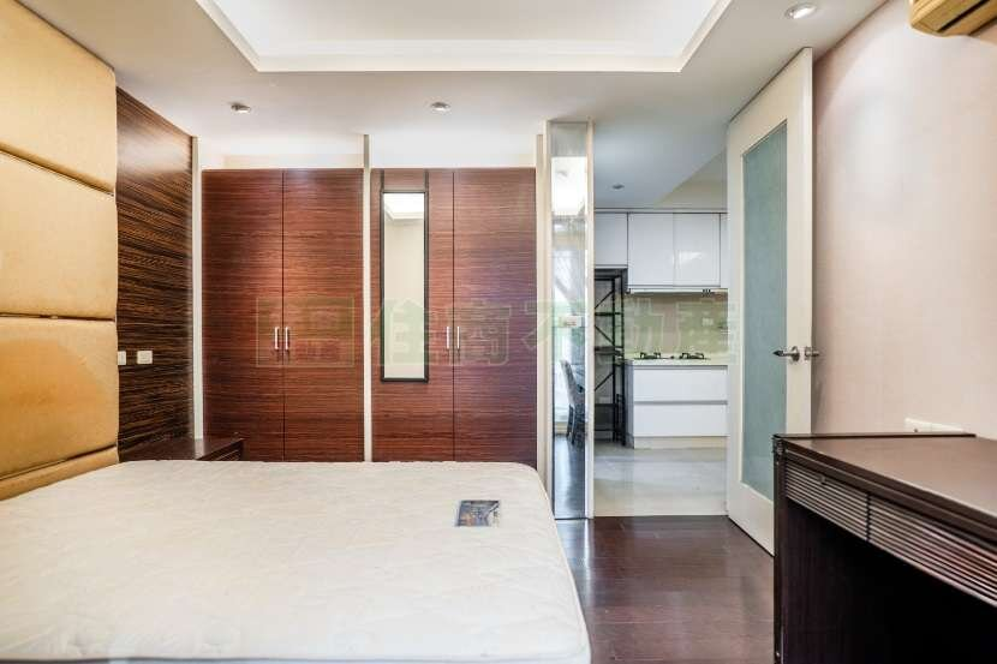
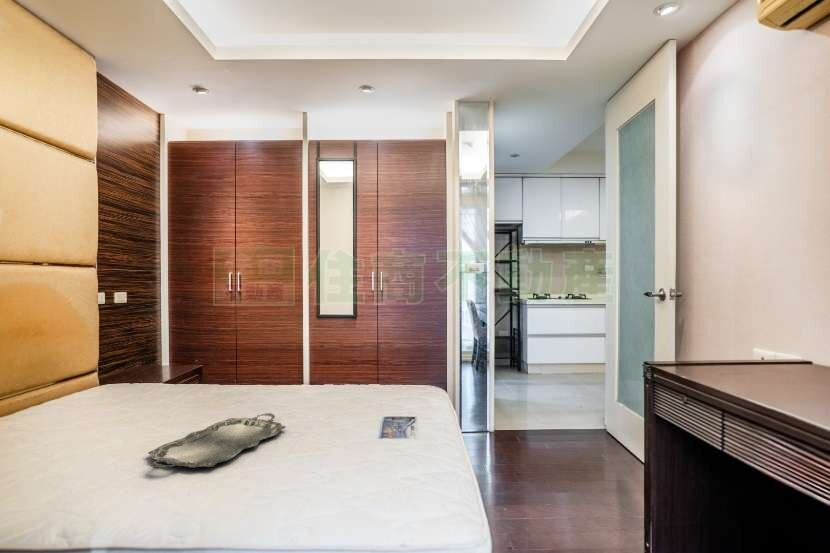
+ serving tray (222, 439)
